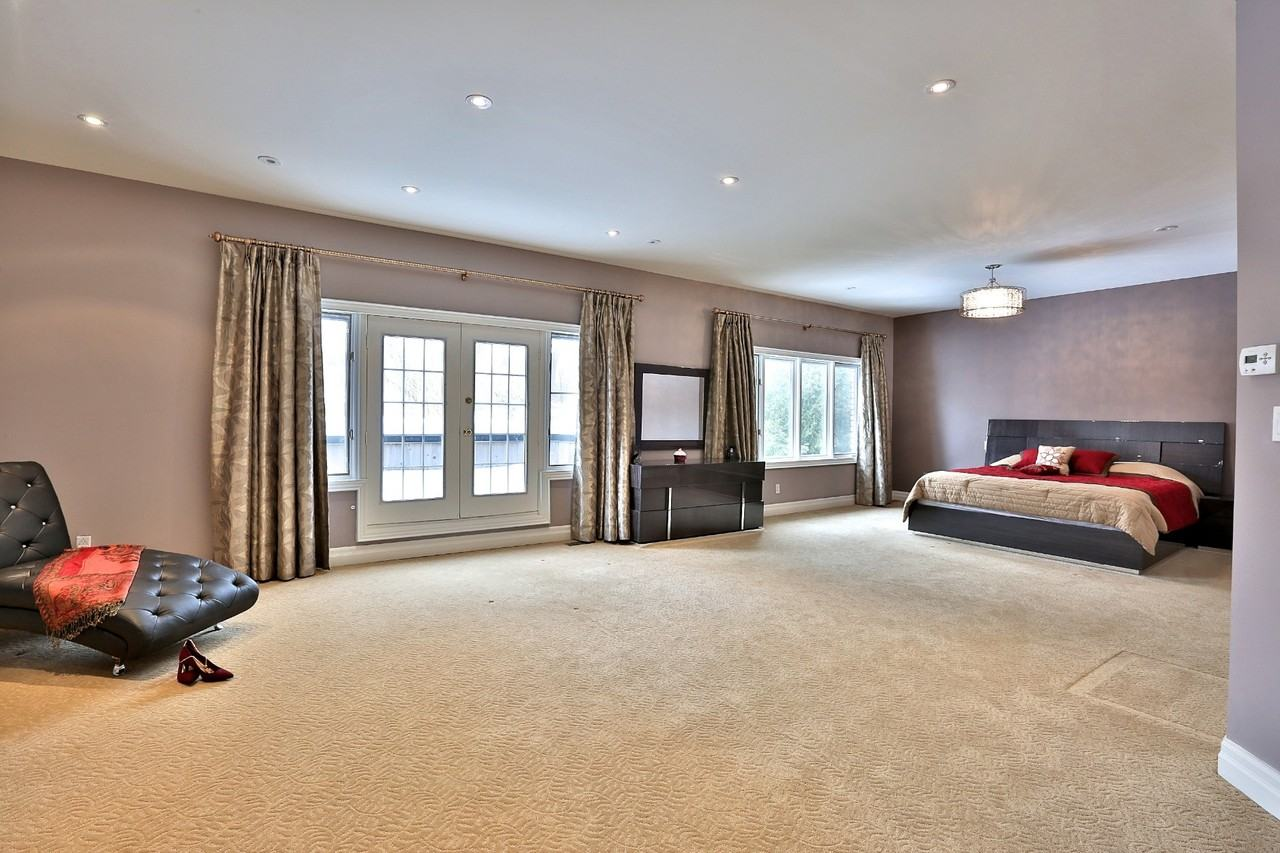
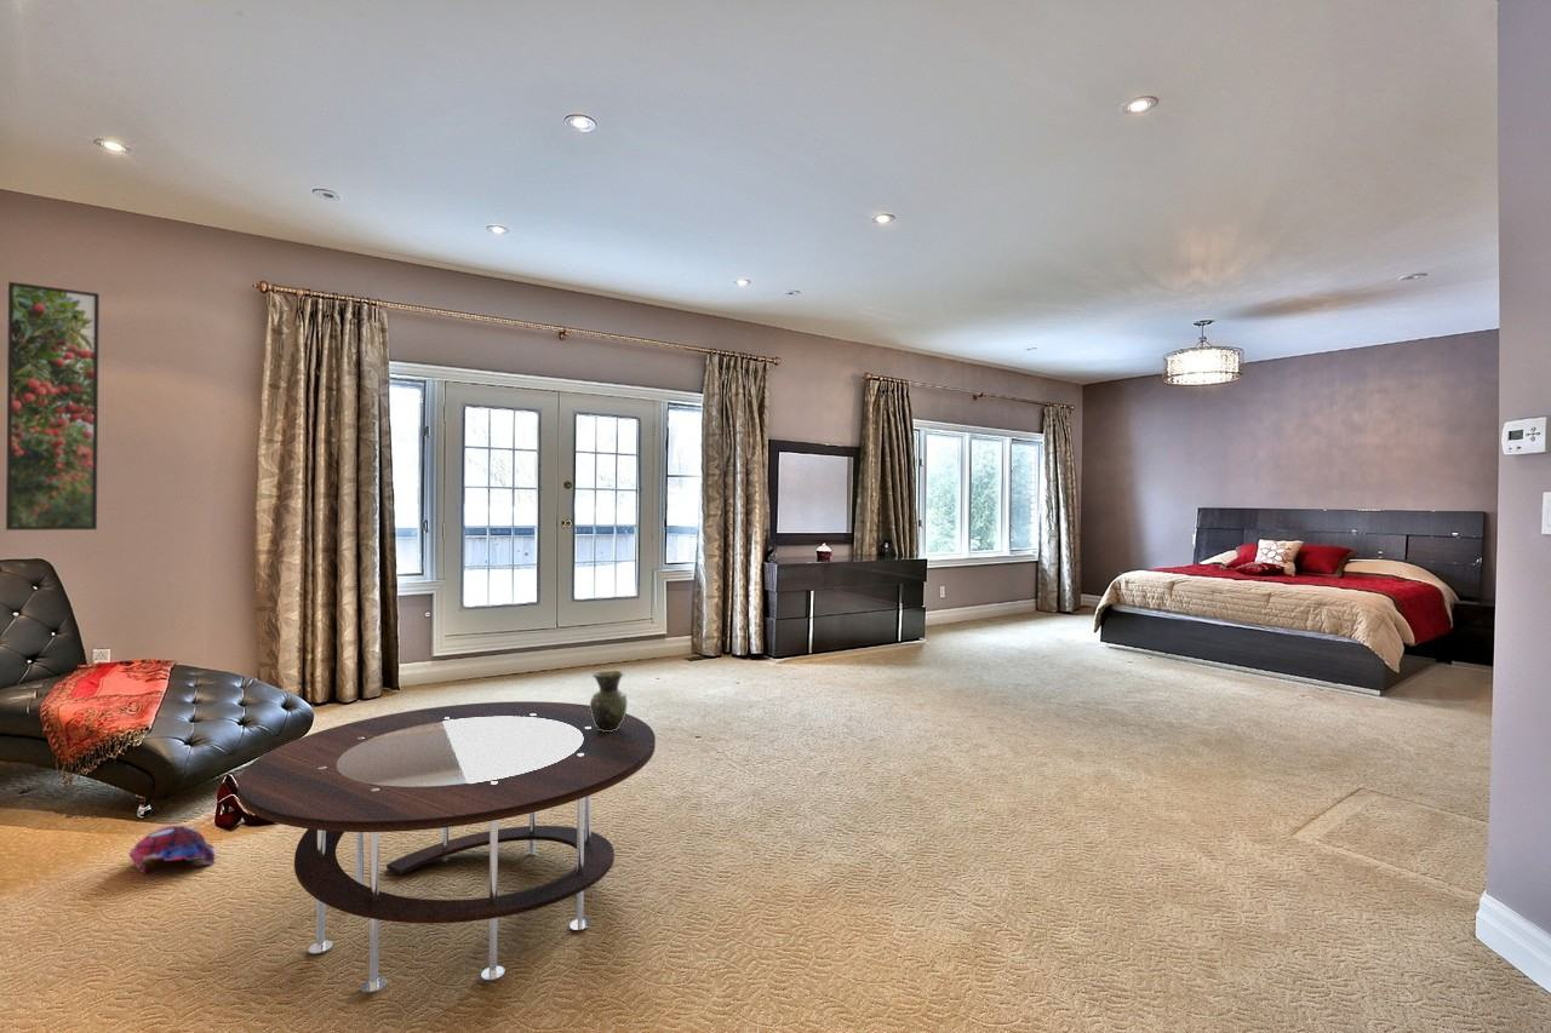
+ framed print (53, 408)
+ coffee table (465, 823)
+ plush toy (173, 847)
+ vase (608, 700)
